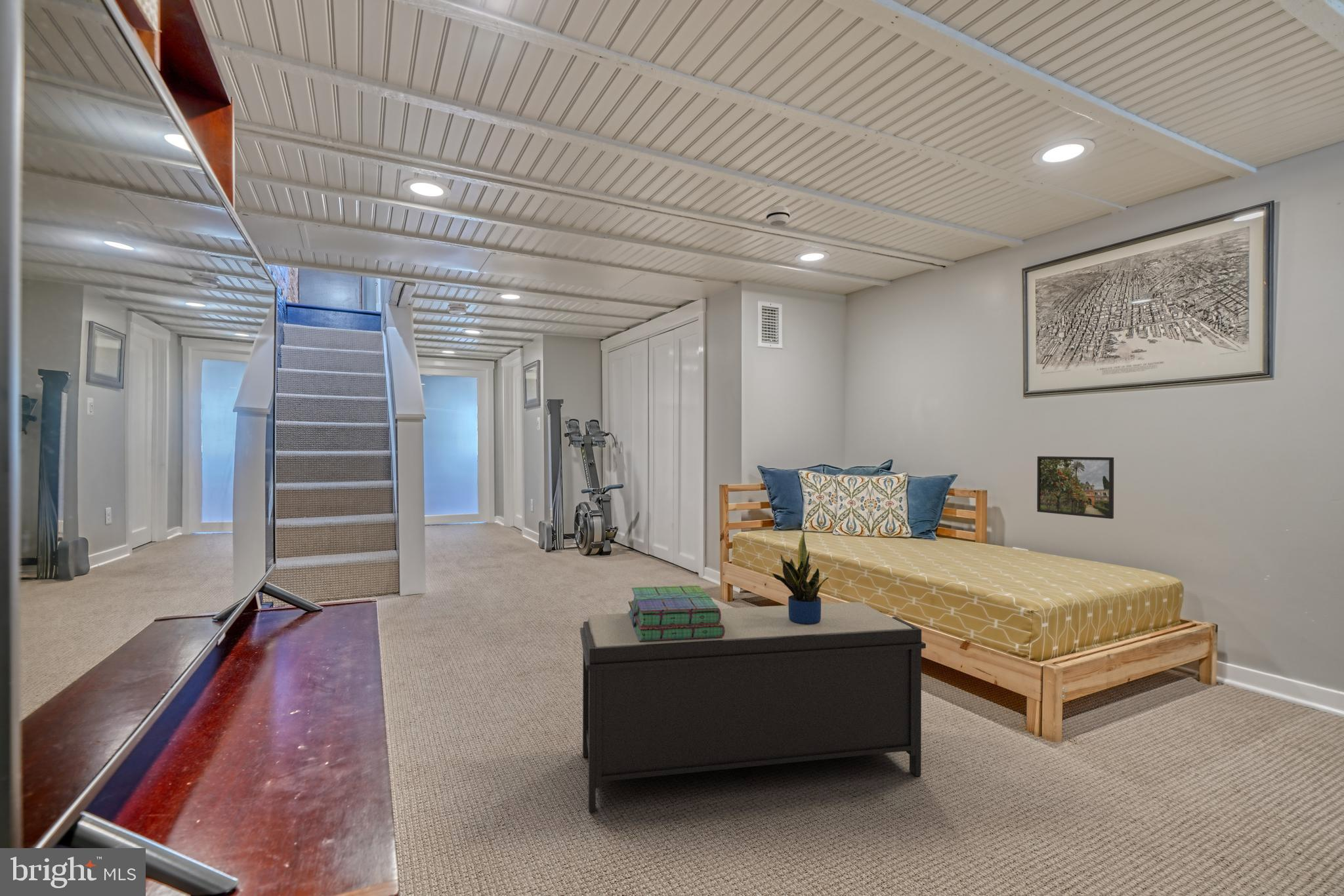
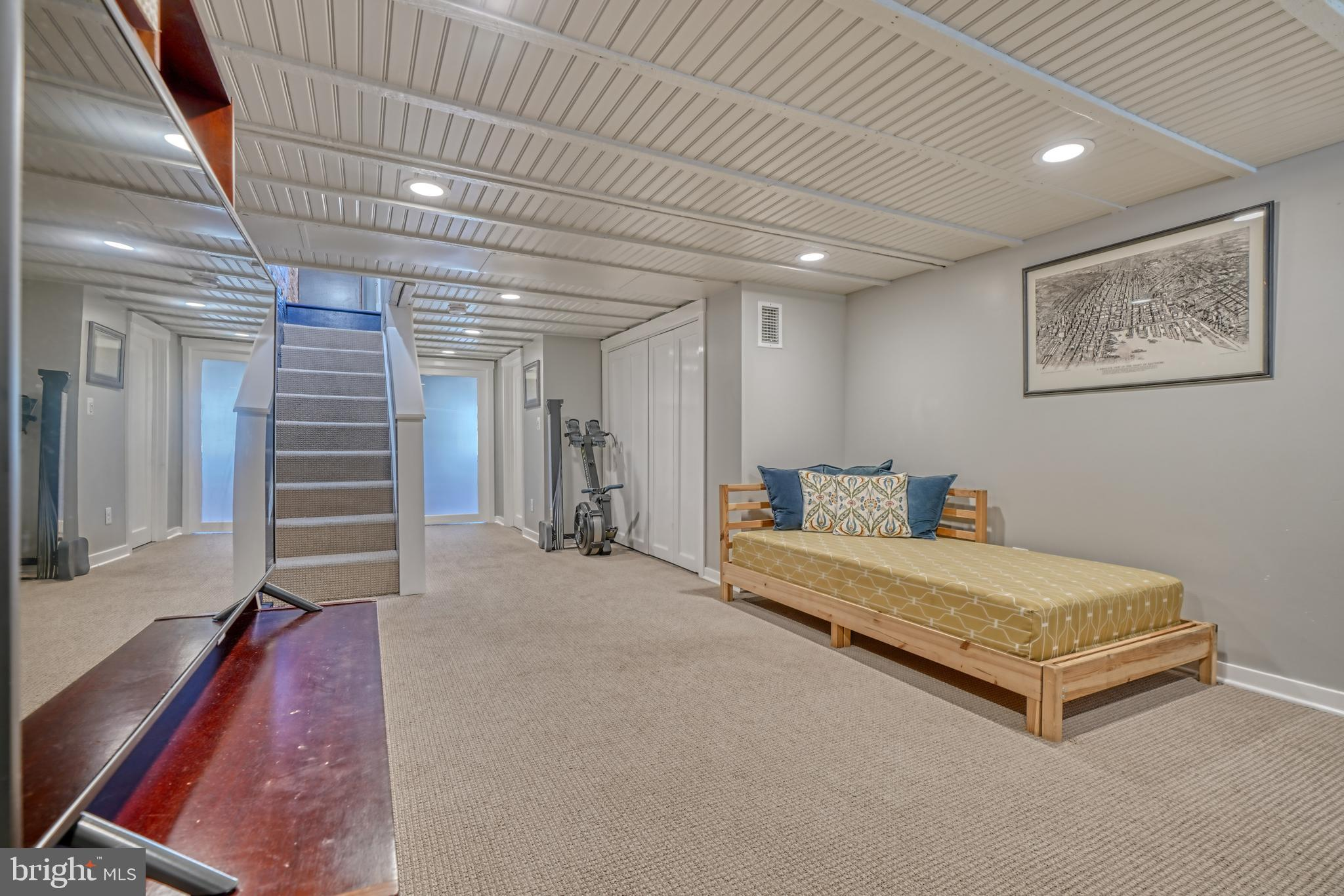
- stack of books (673, 609)
- bench (746, 692)
- potted plant (799, 575)
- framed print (1073, 485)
- smoke detector (778, 216)
